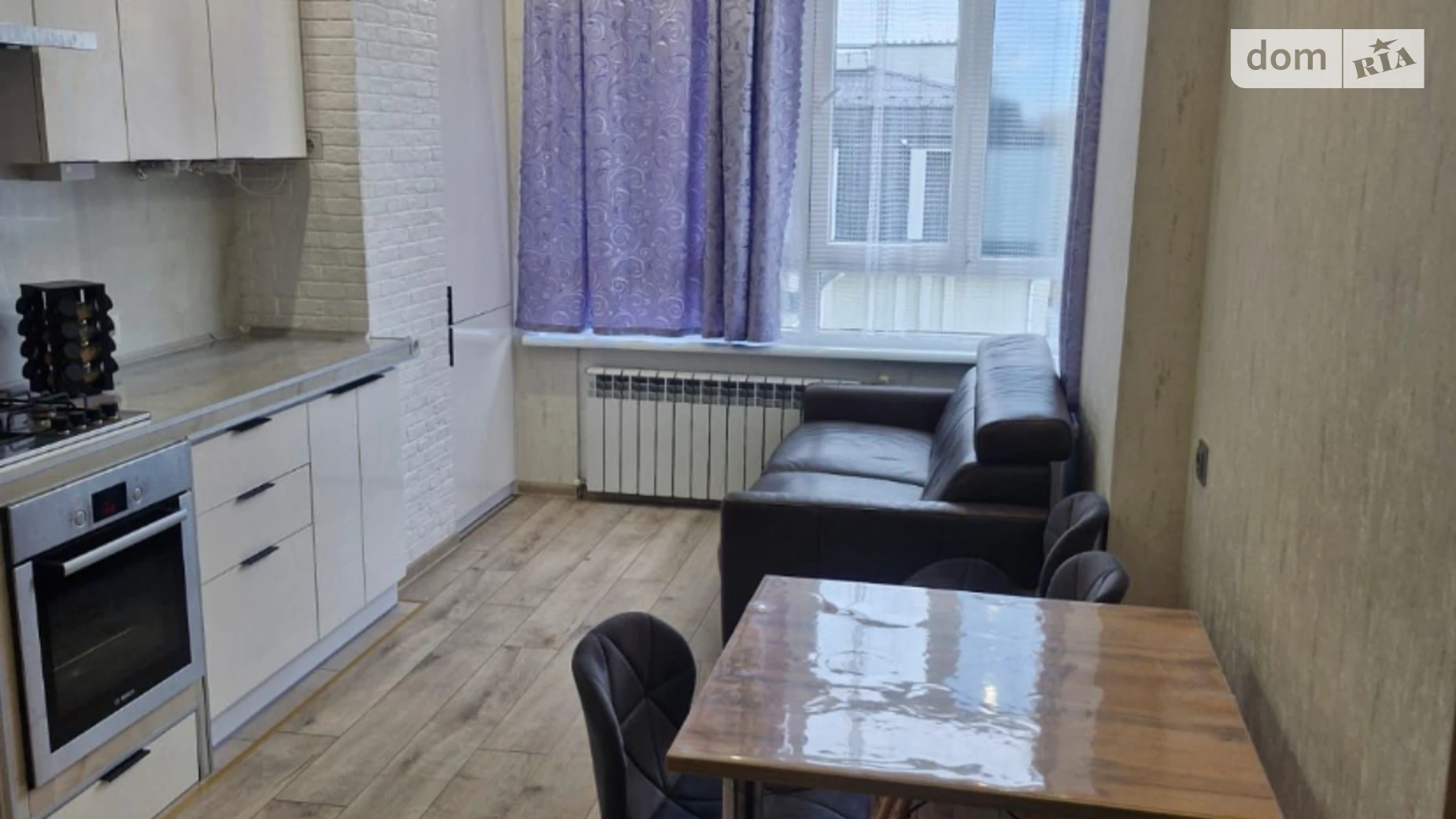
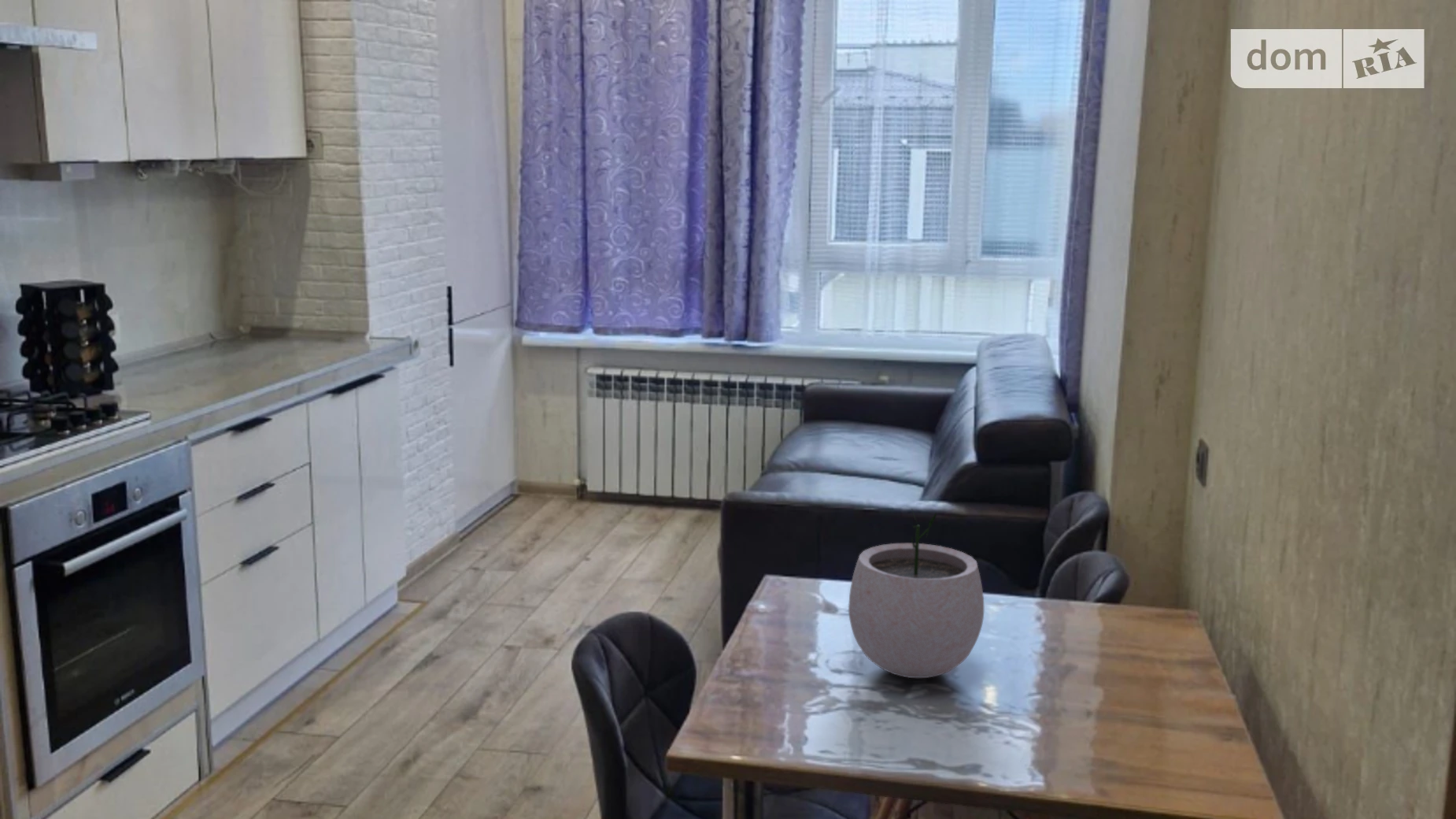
+ plant pot (916, 591)
